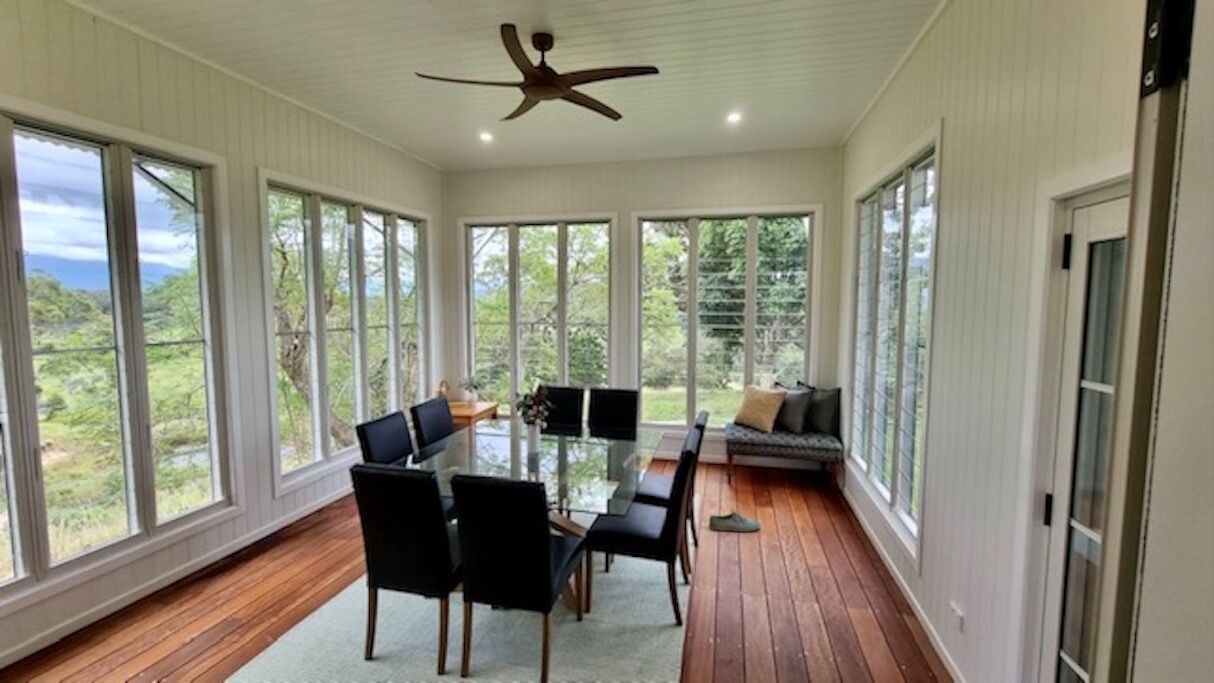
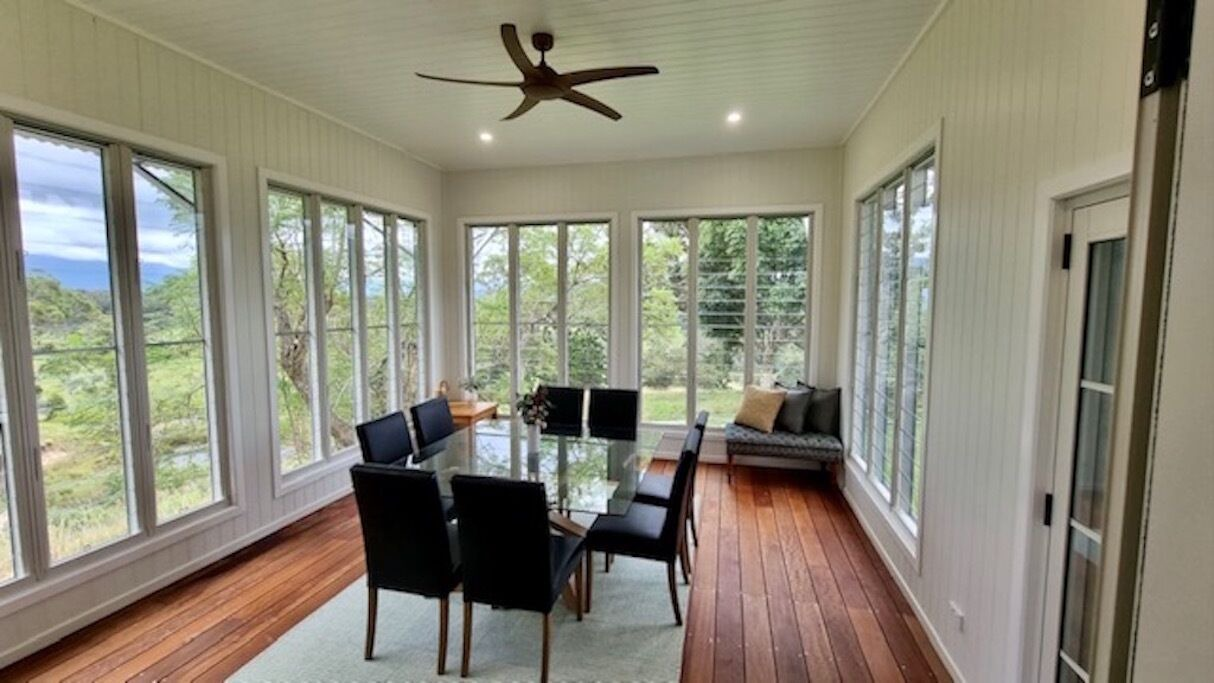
- shoe (735, 519)
